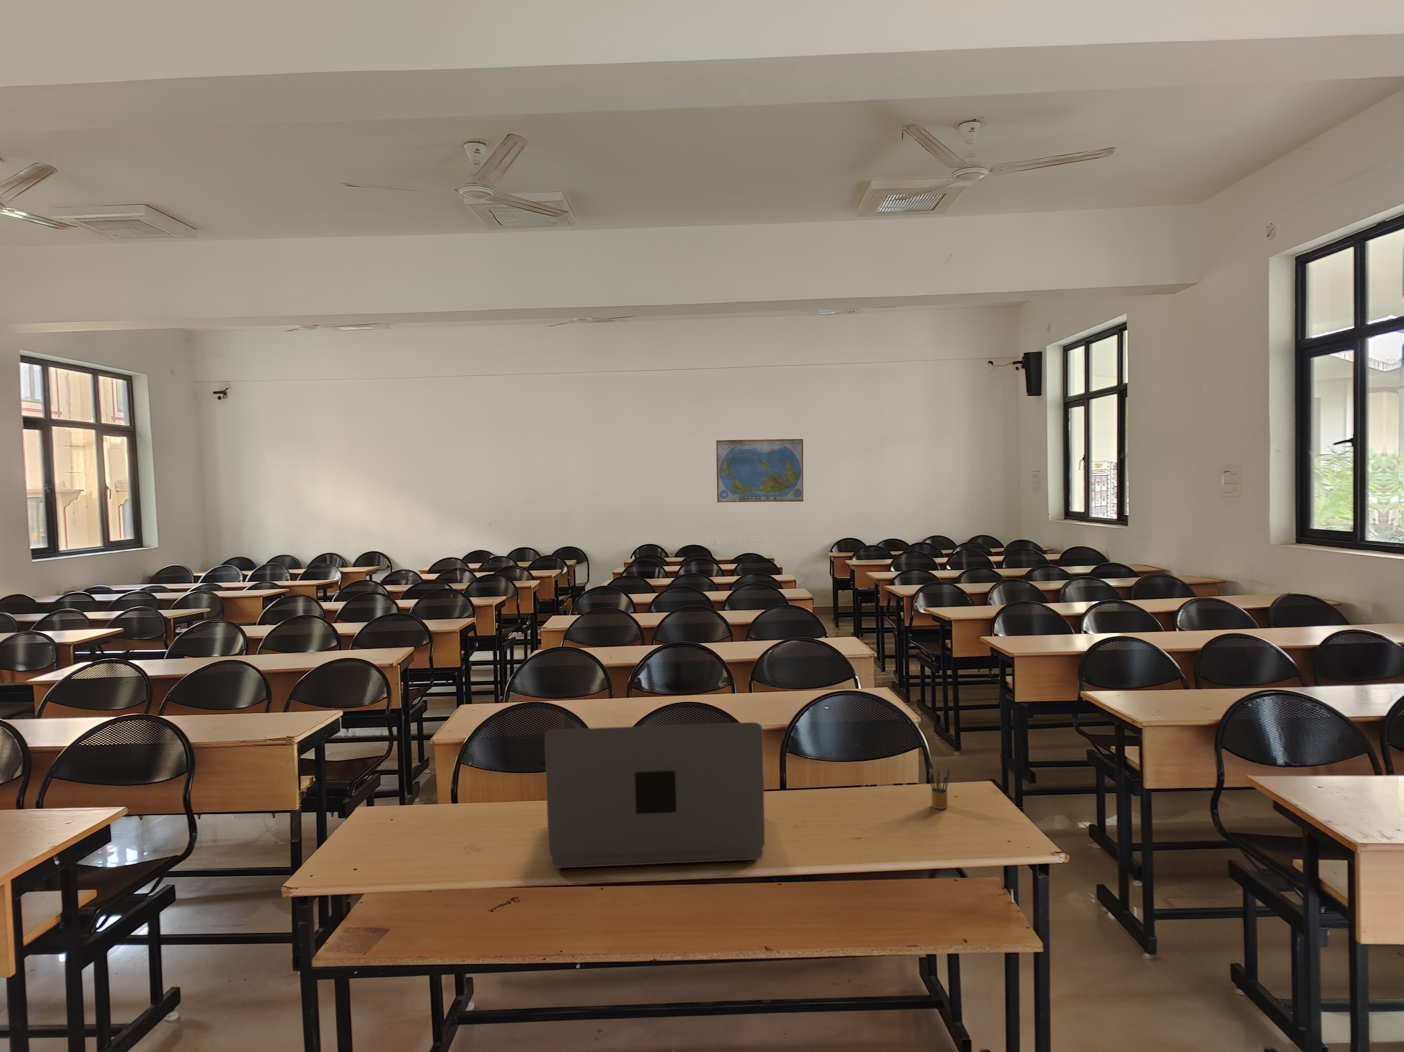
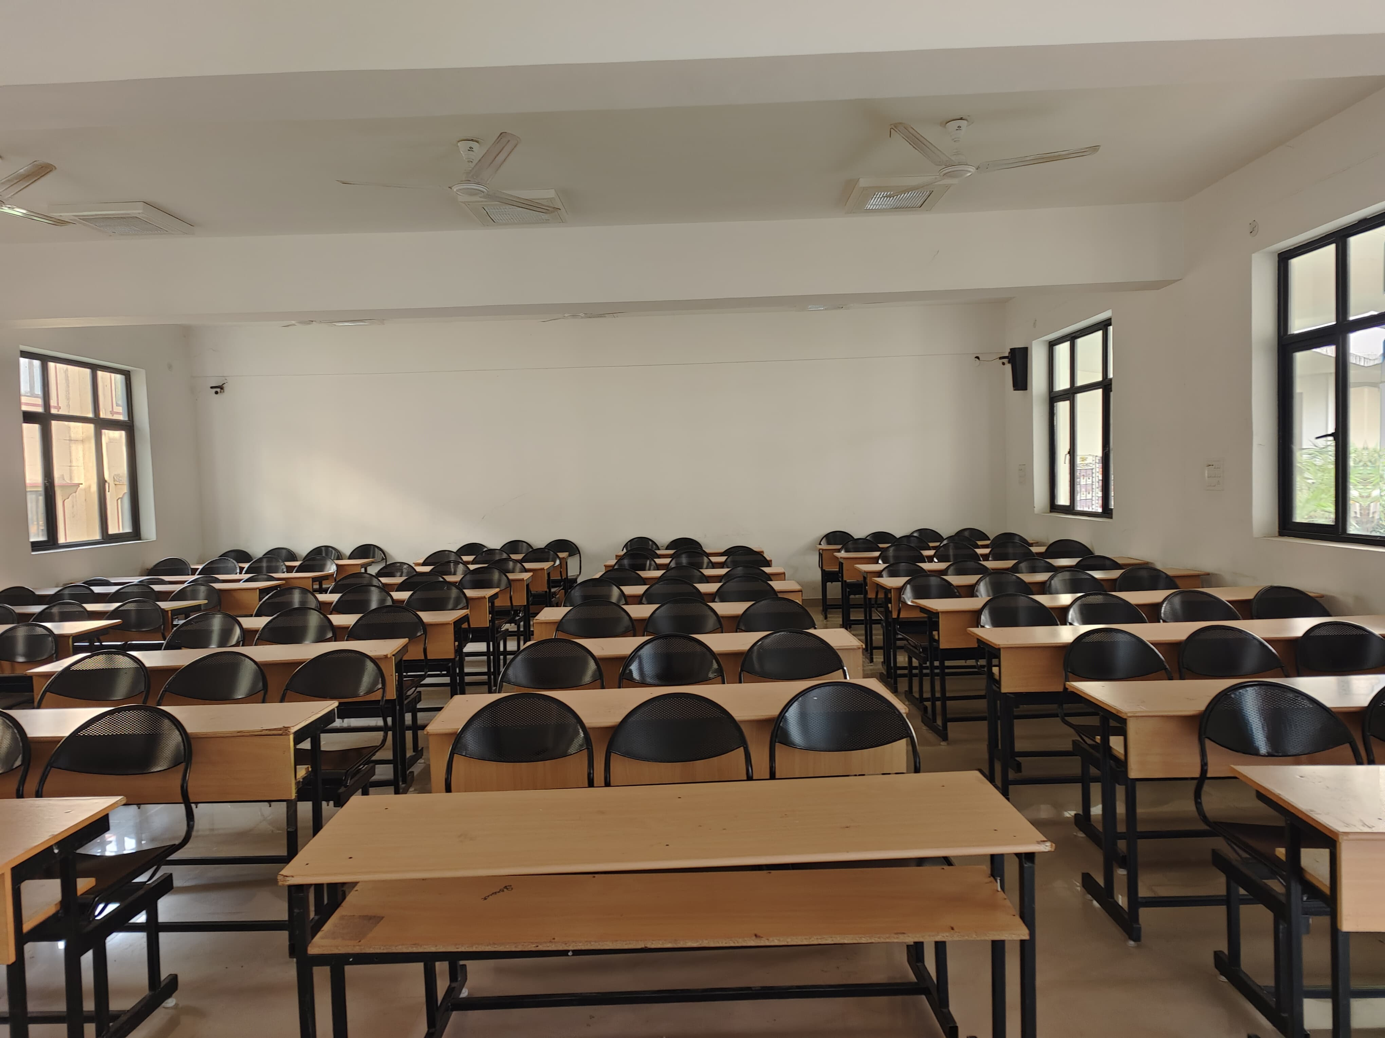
- laptop (657, 775)
- world map (761, 471)
- pencil box (940, 787)
